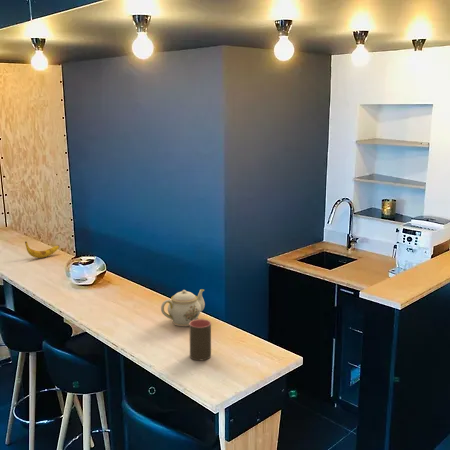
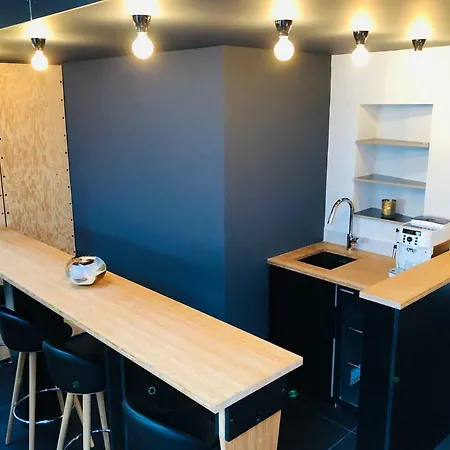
- teapot (183, 306)
- banana (42, 251)
- cup (200, 339)
